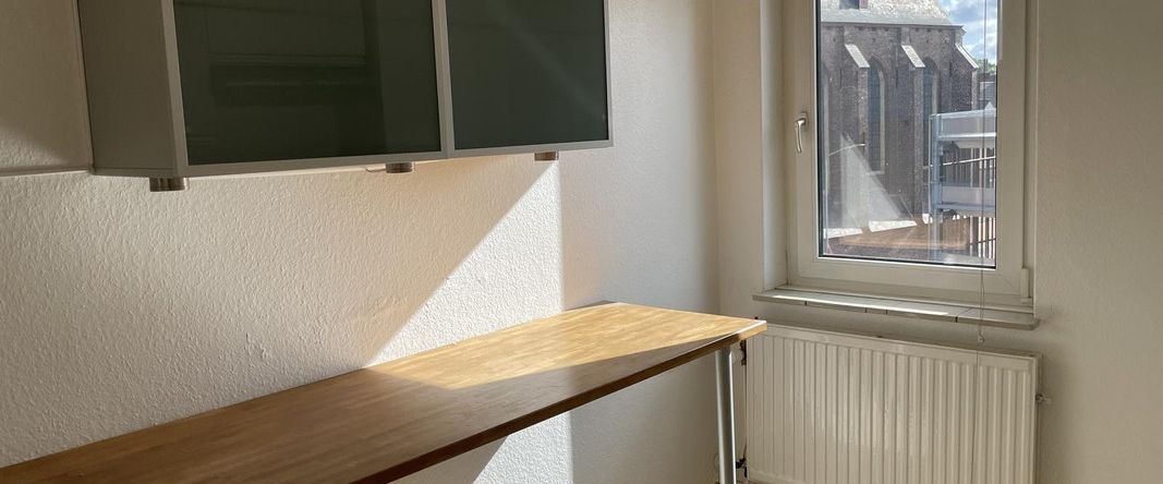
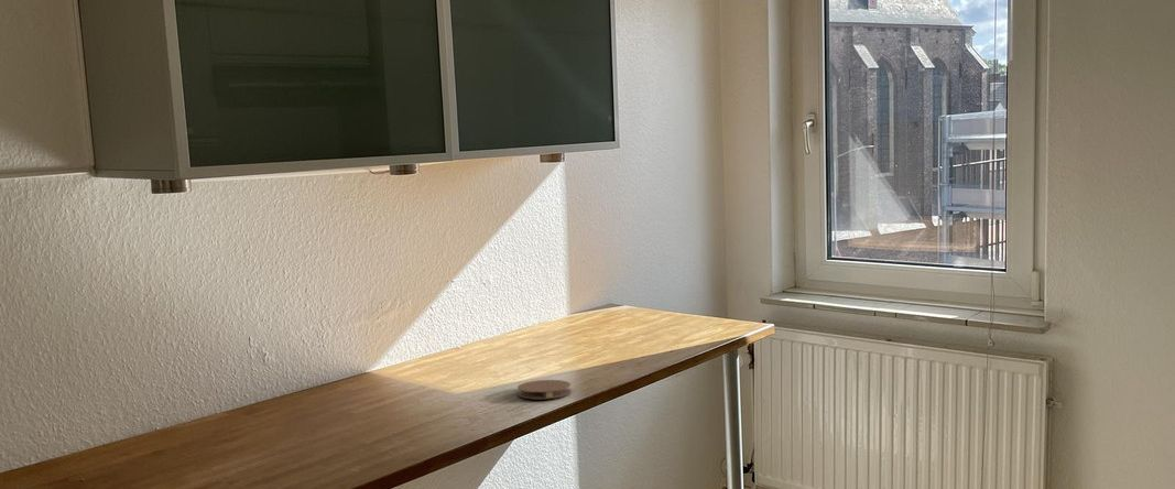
+ coaster (544, 389)
